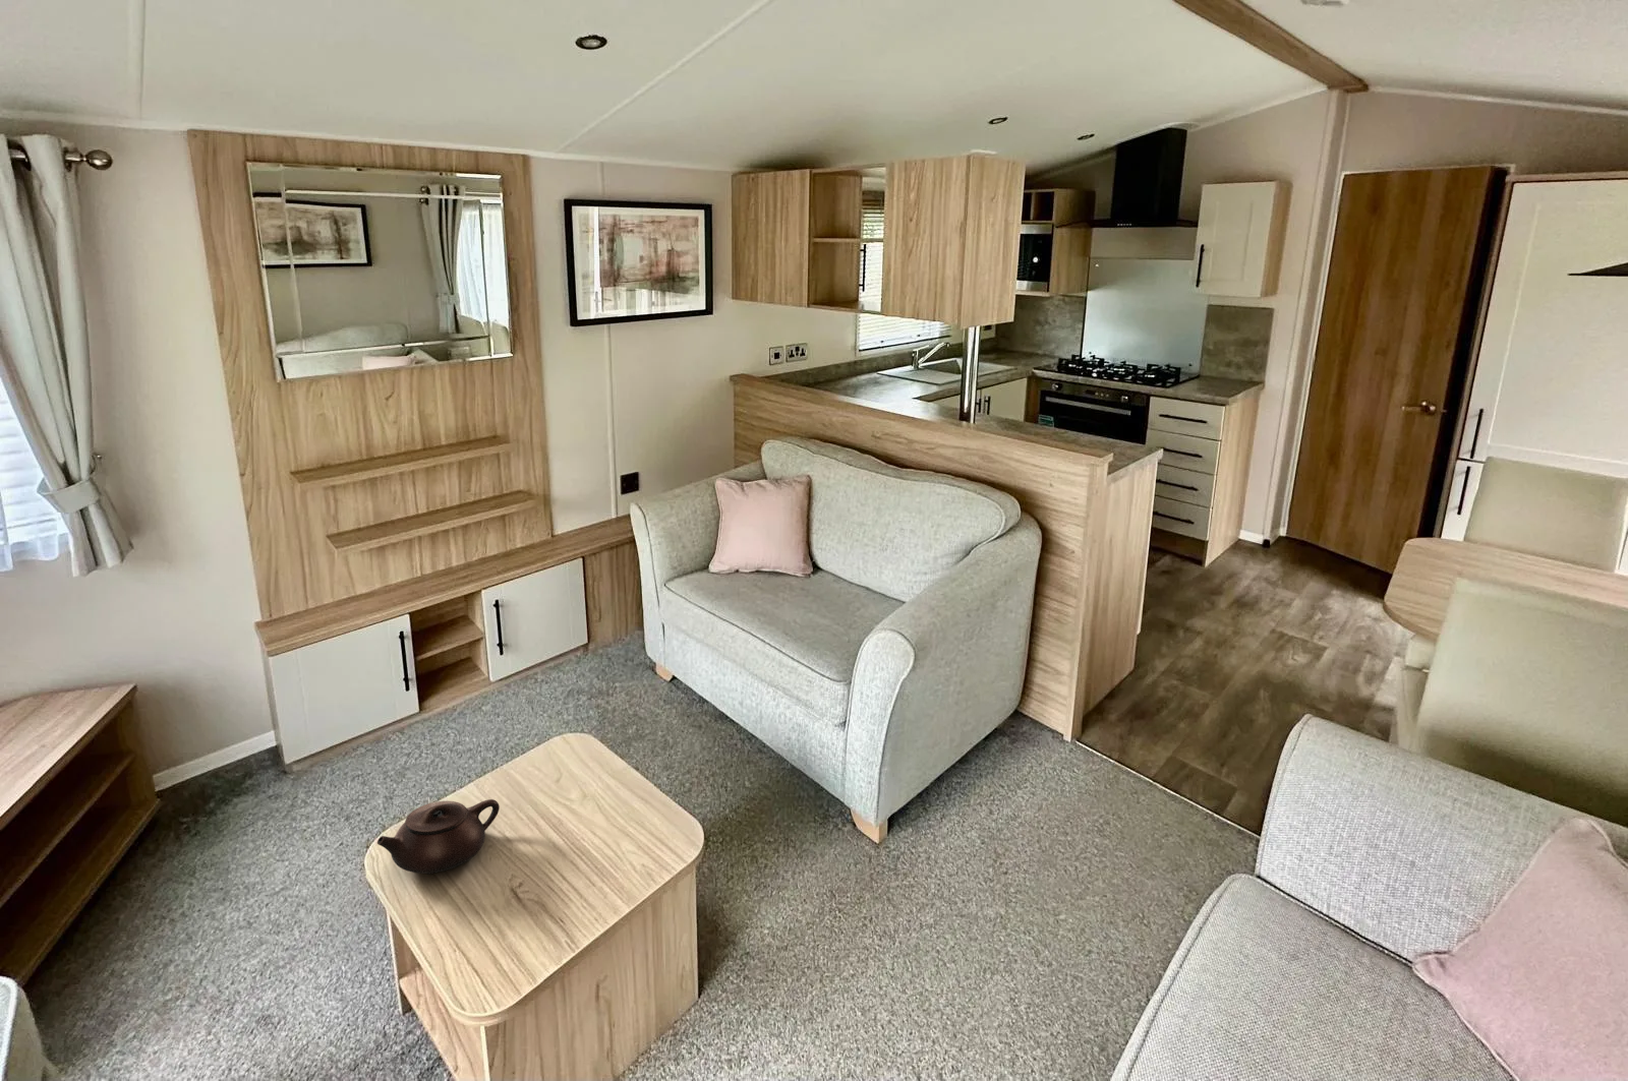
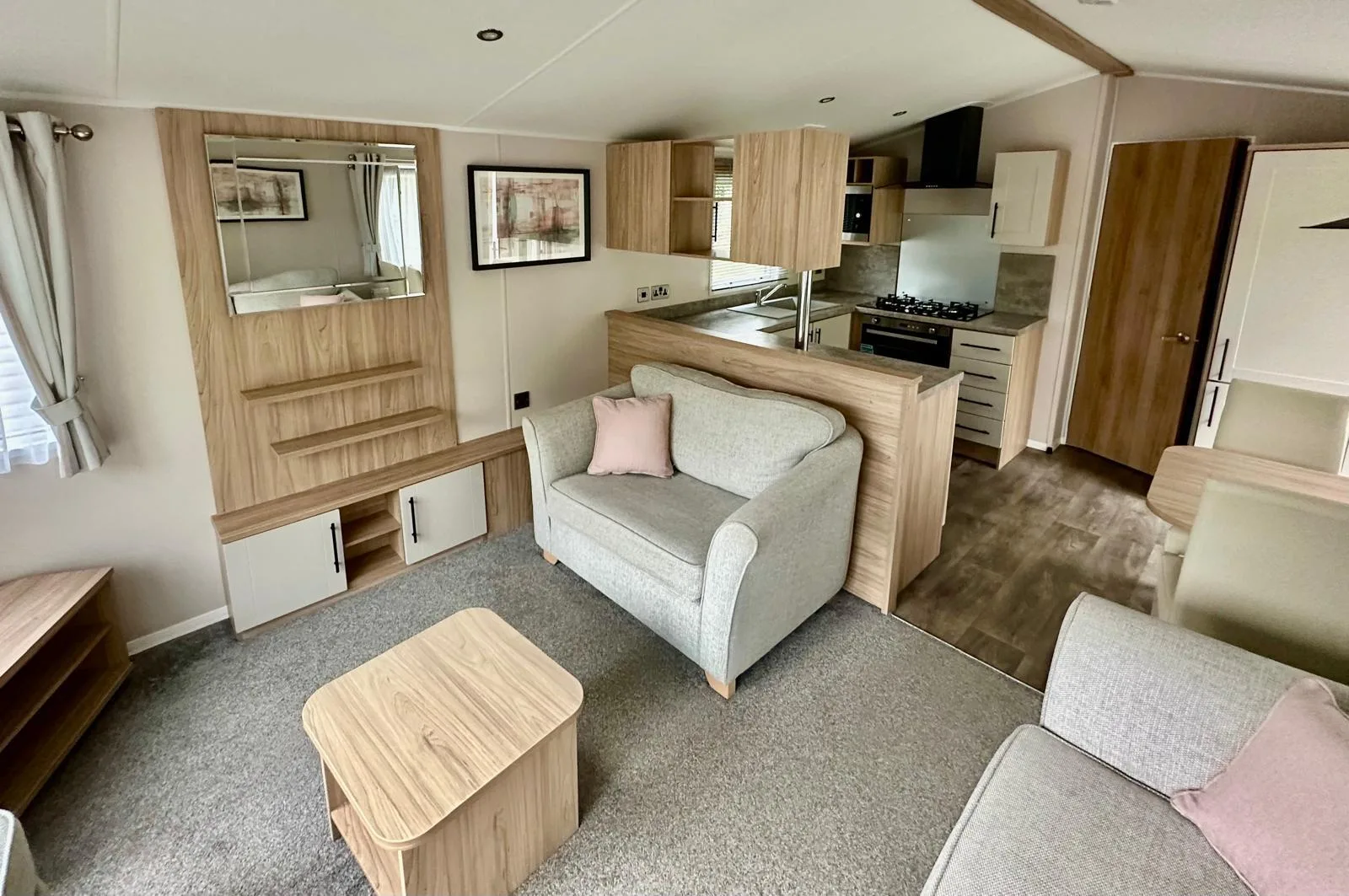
- teapot (439, 830)
